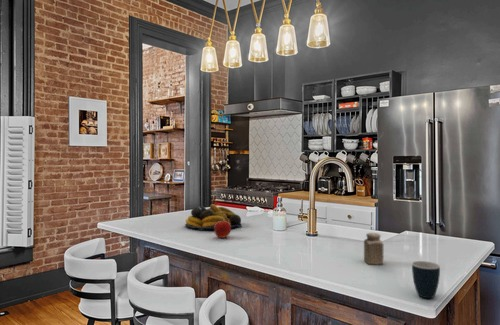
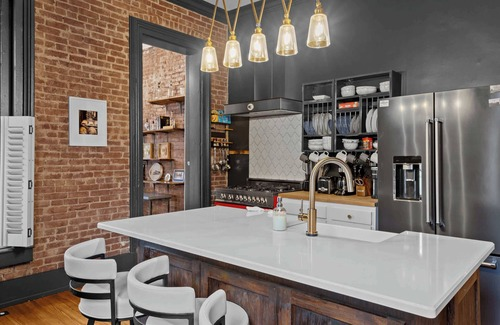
- apple (222, 227)
- mug (427, 279)
- salt shaker (373, 247)
- fruit bowl (213, 215)
